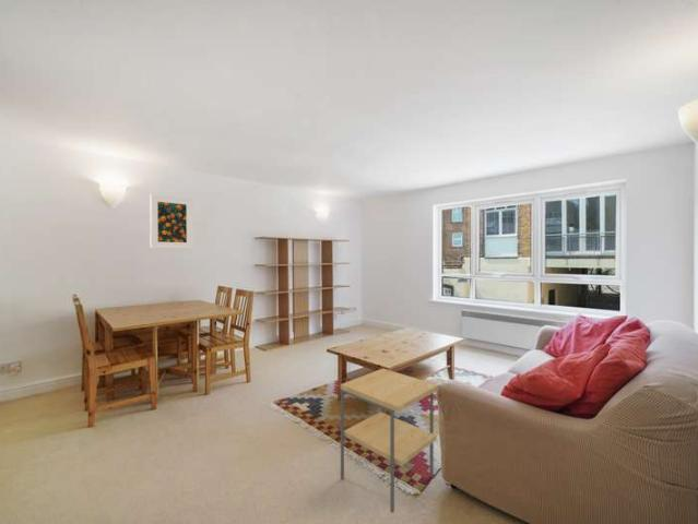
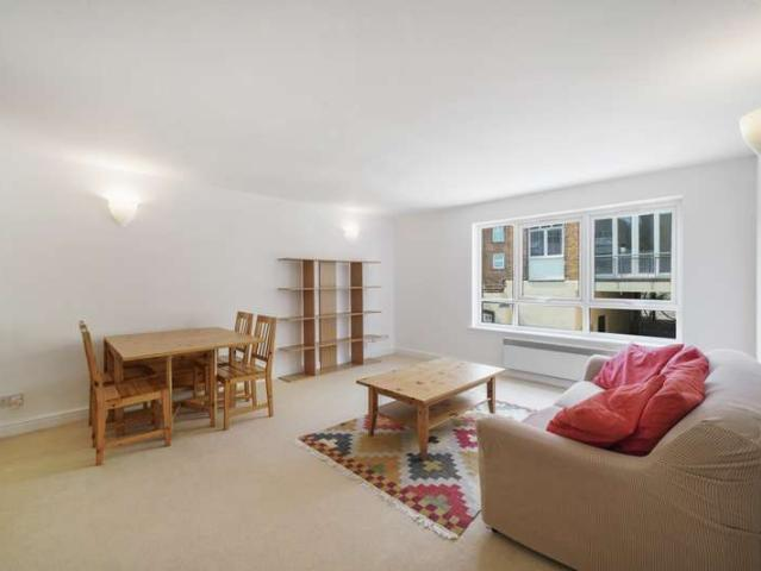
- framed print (171, 223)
- side table (389, 431)
